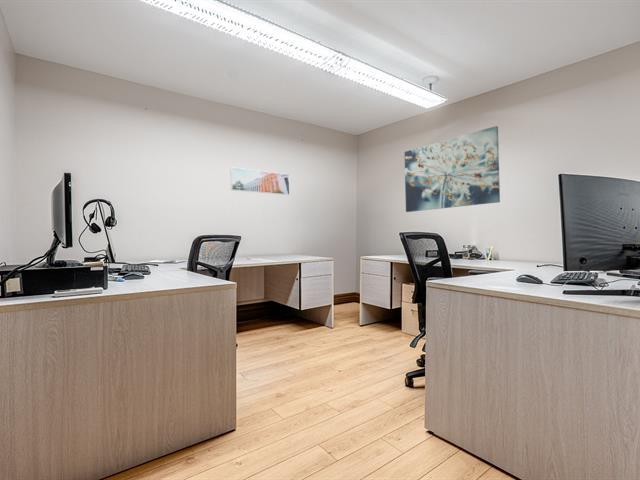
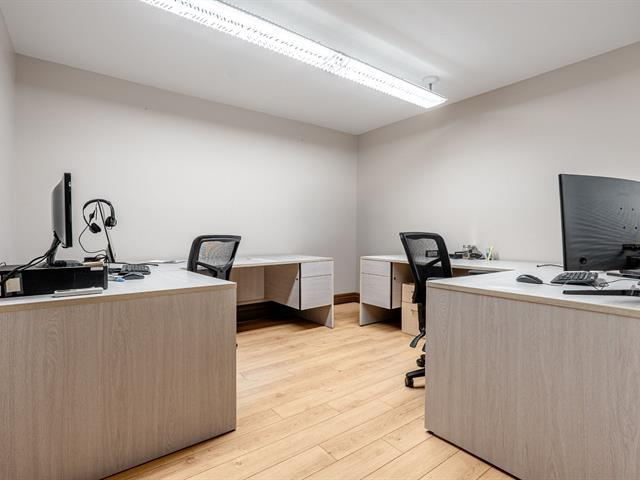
- wall art (446, 174)
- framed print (261, 181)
